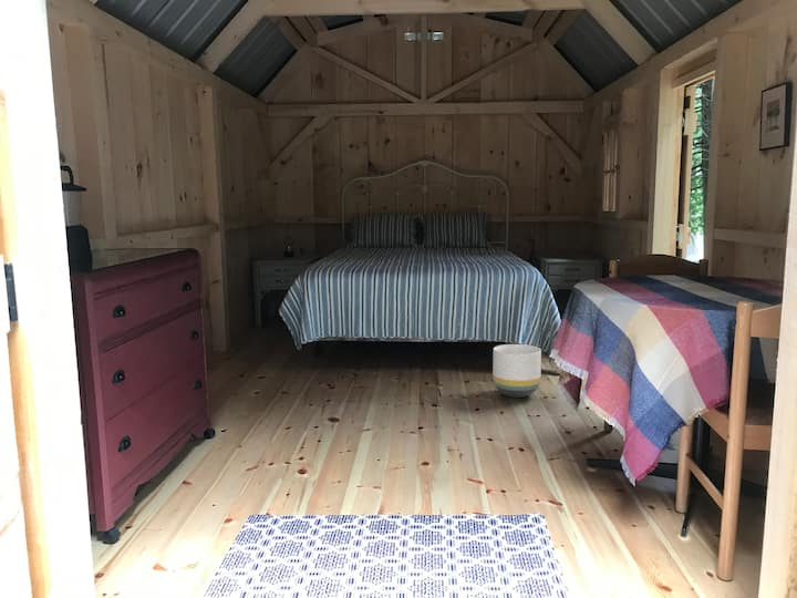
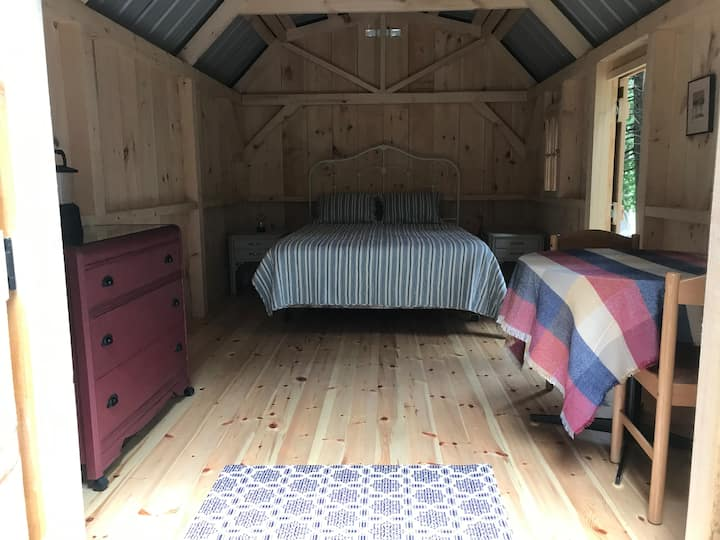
- planter (516, 372)
